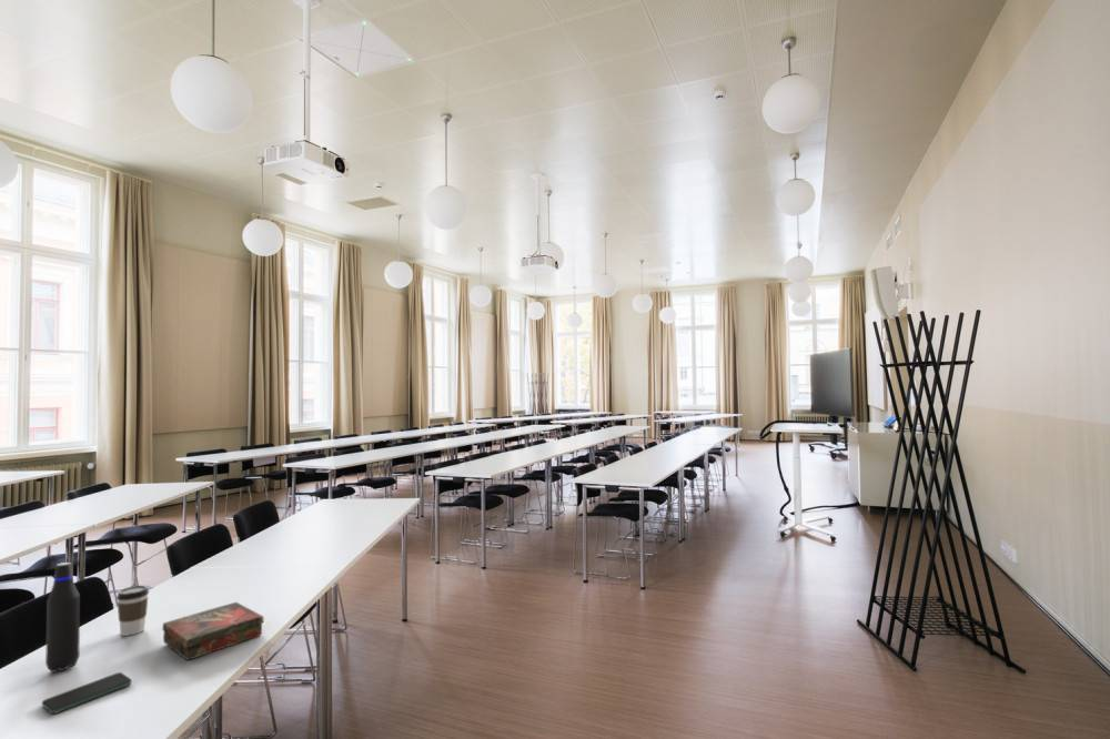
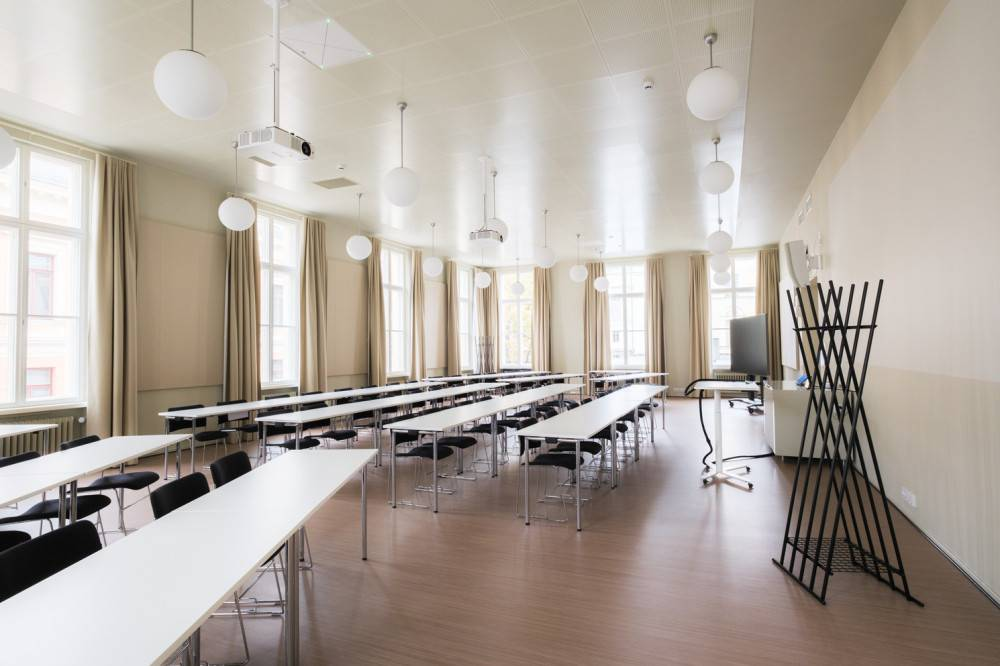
- coffee cup (132, 610)
- smartphone (88, 691)
- book (213, 629)
- water bottle (63, 616)
